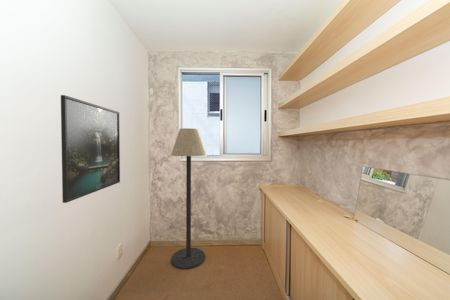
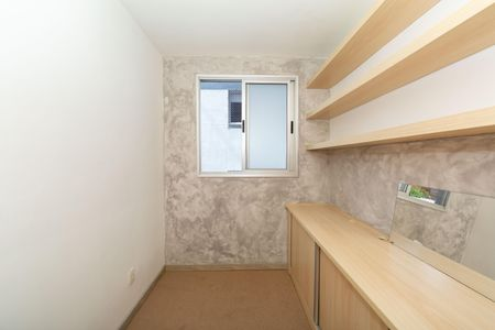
- floor lamp (188, 194)
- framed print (96, 148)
